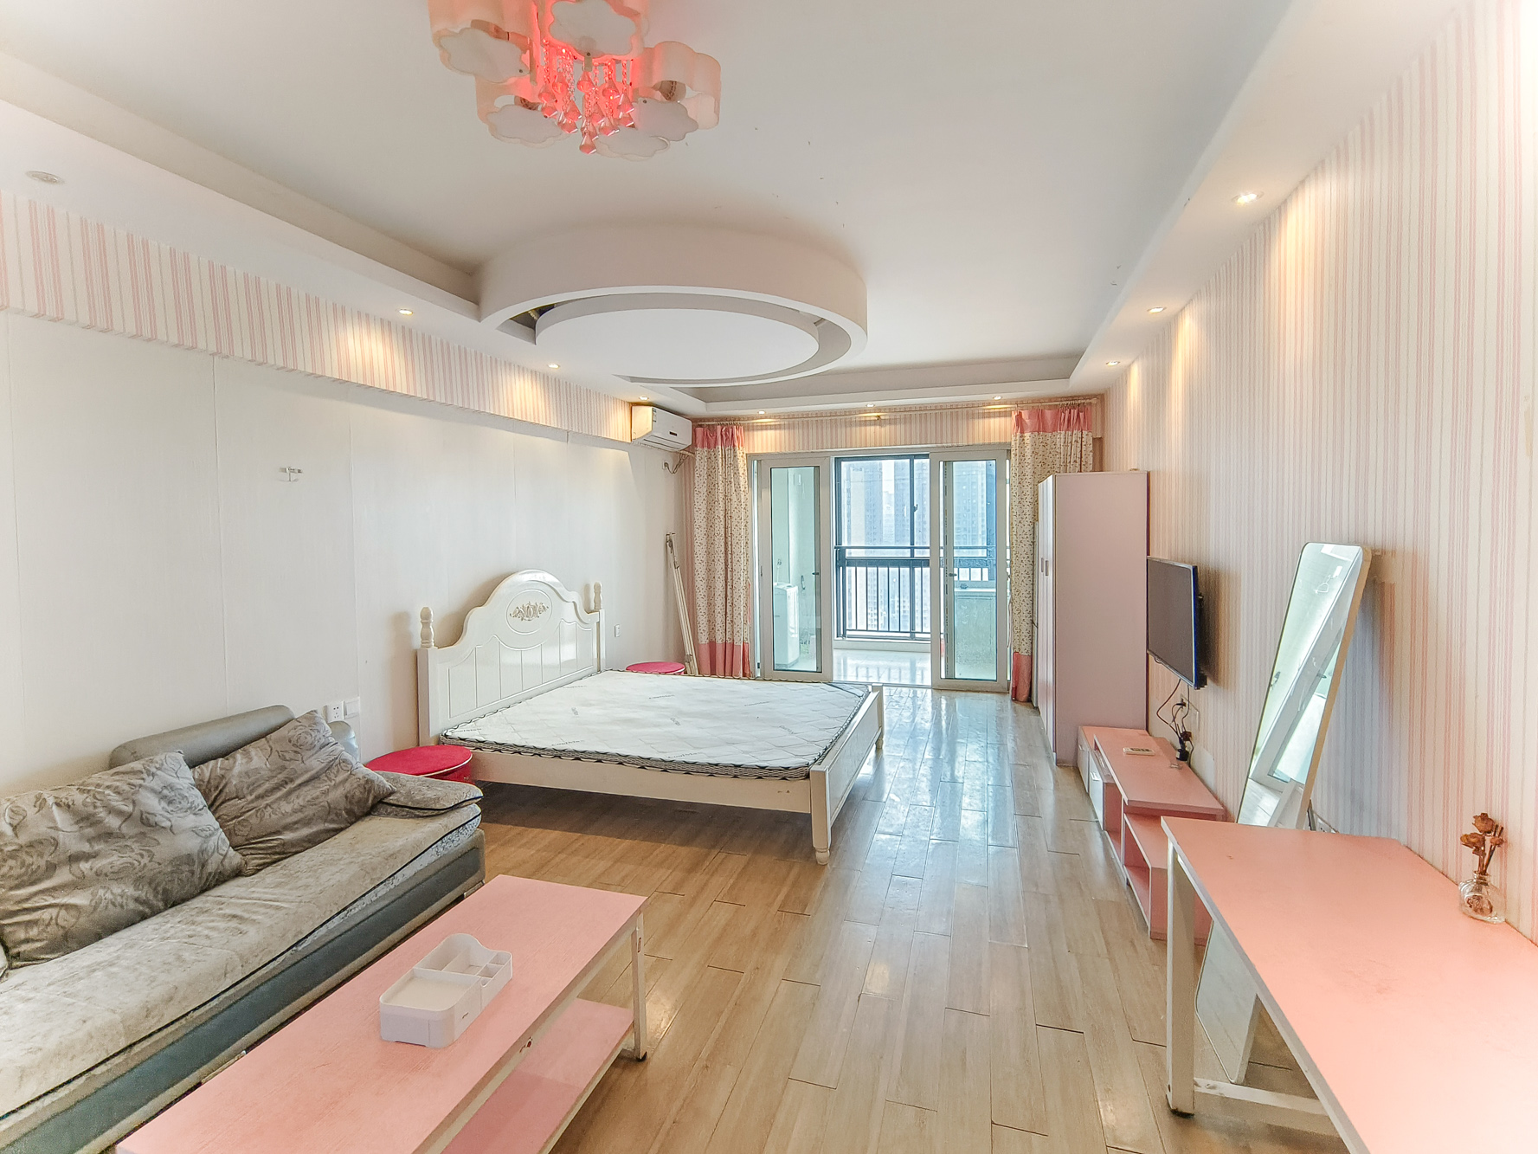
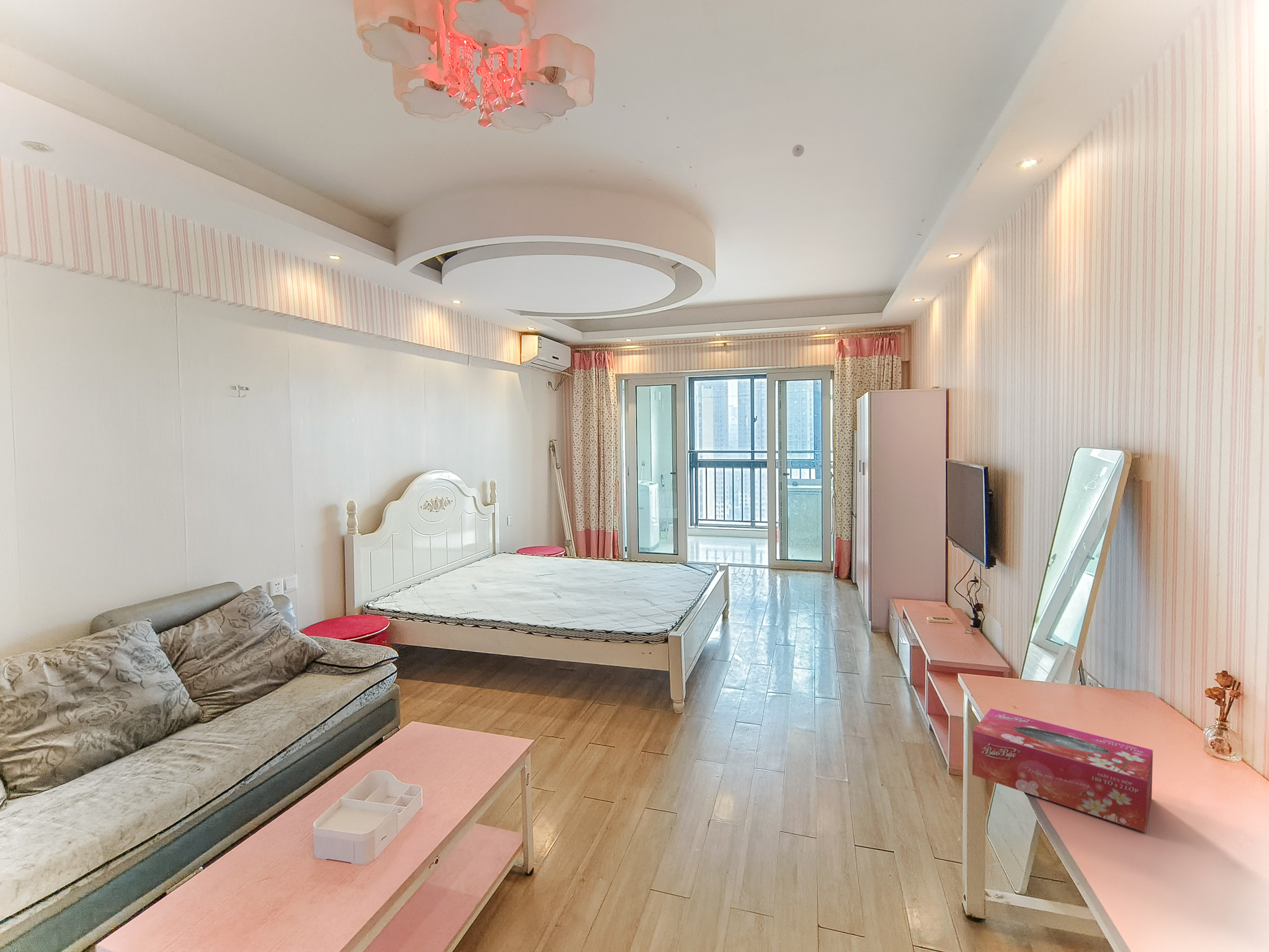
+ smoke detector (798, 151)
+ tissue box (1059, 763)
